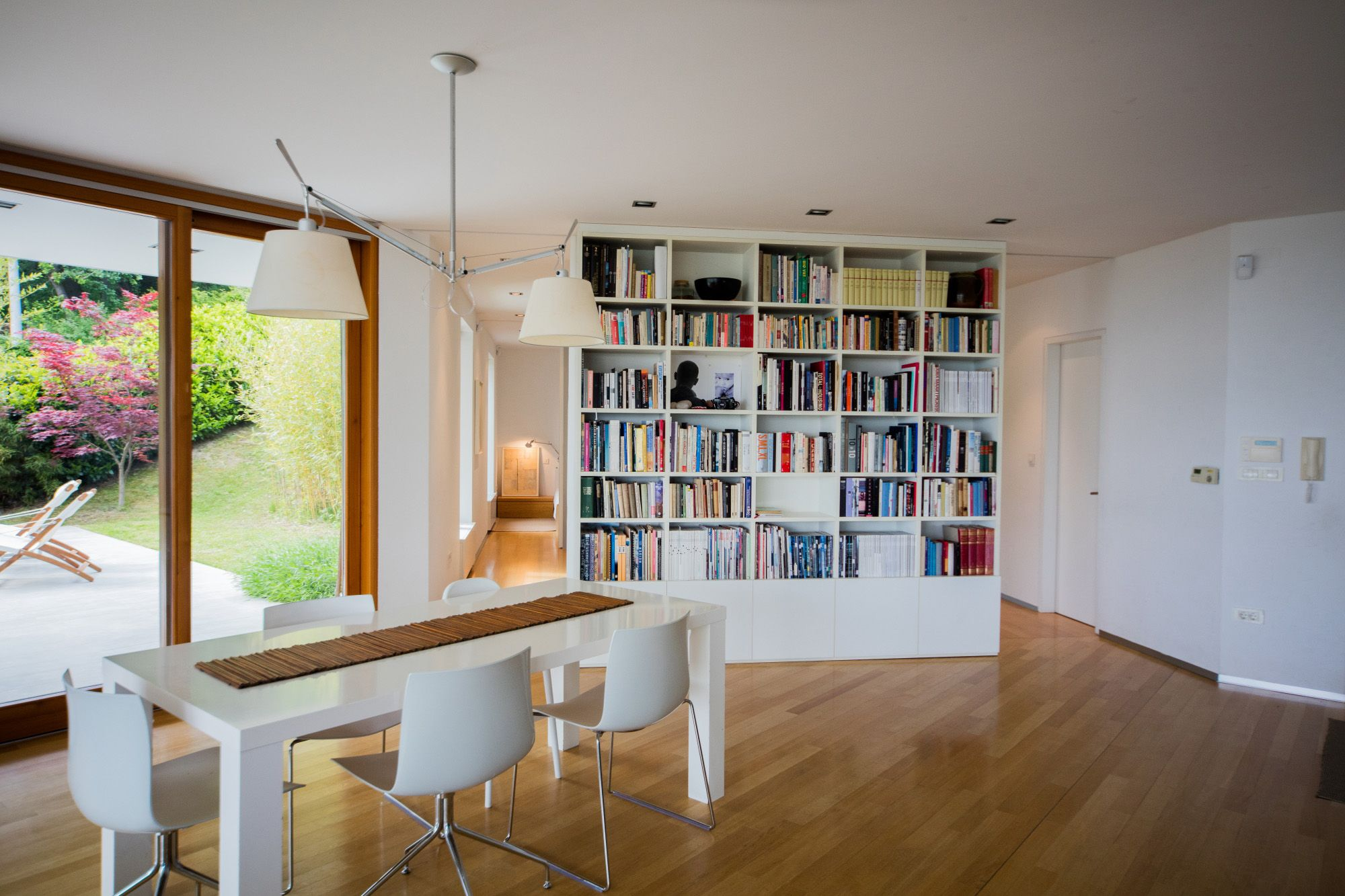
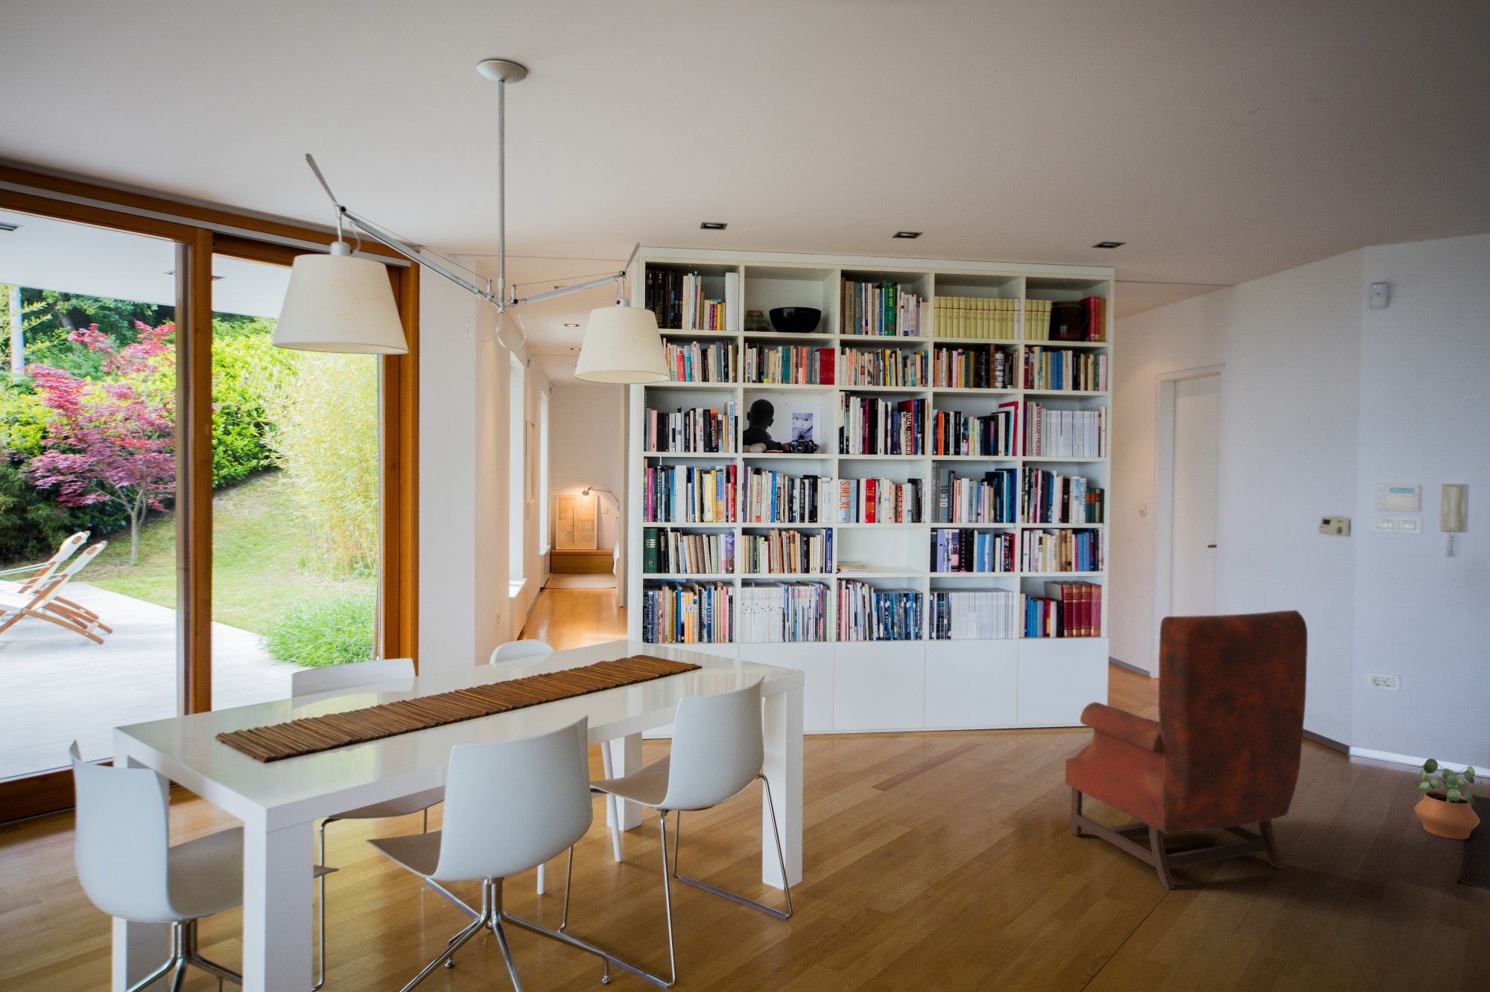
+ potted plant (1448, 799)
+ armchair (1179, 728)
